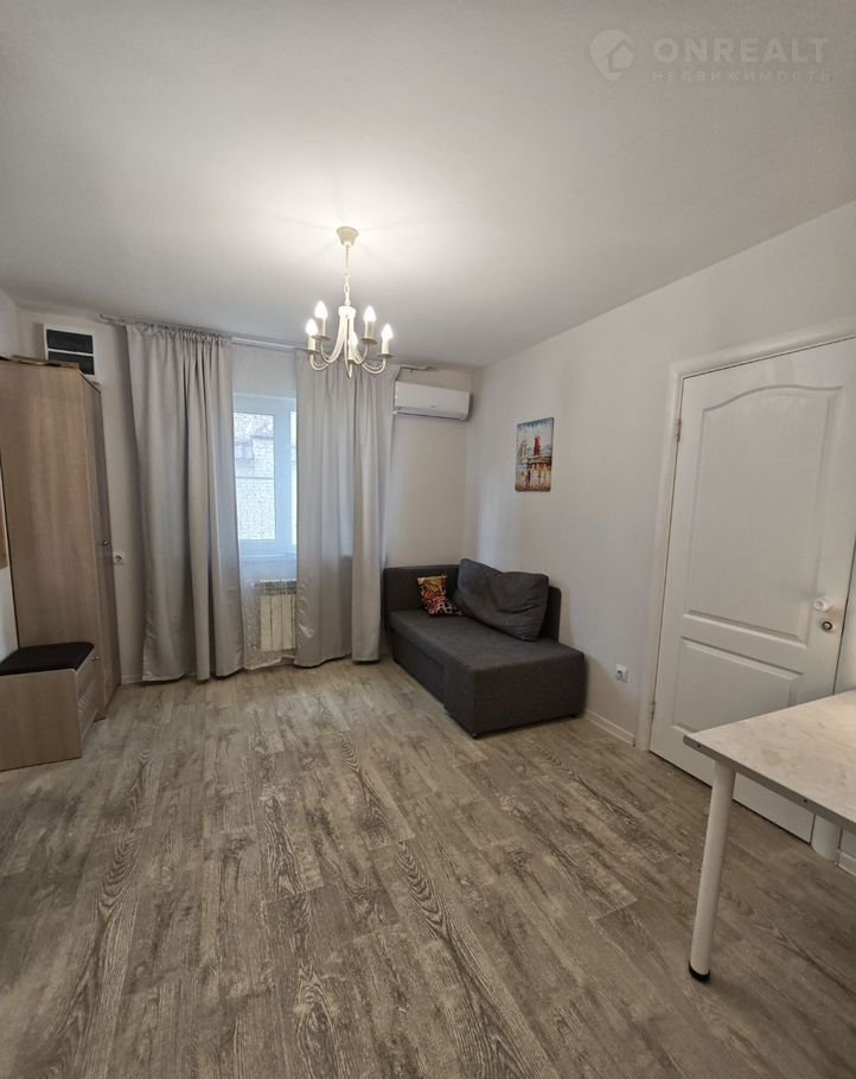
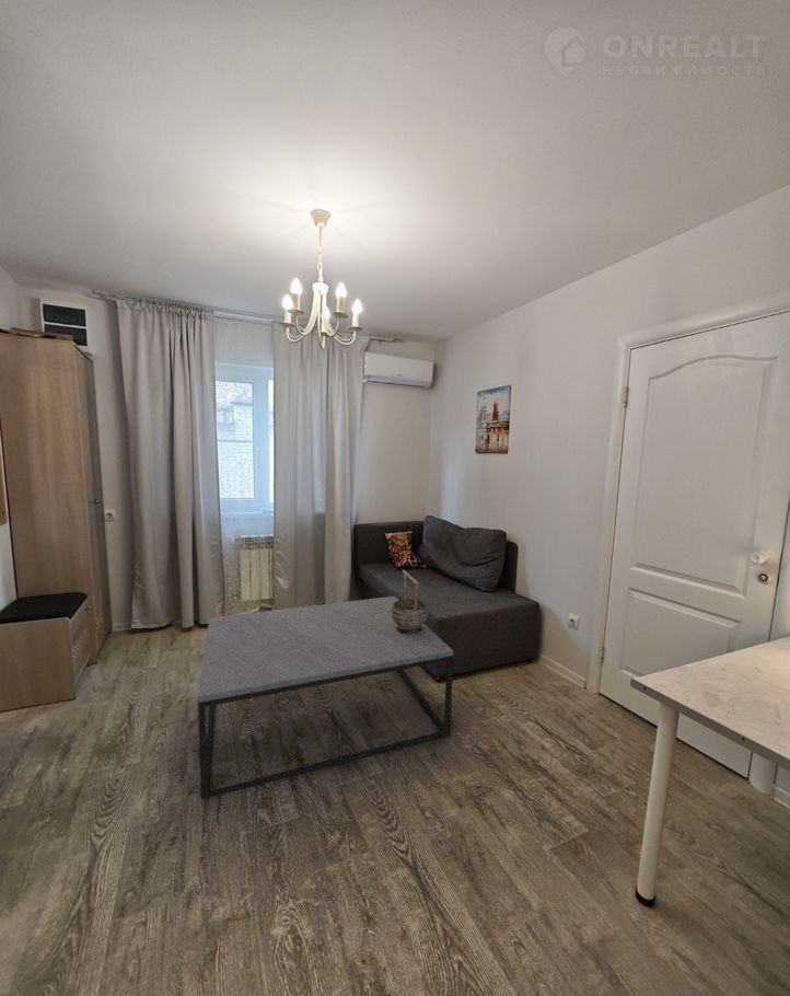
+ decorative bowl (409, 602)
+ coffee table (322, 673)
